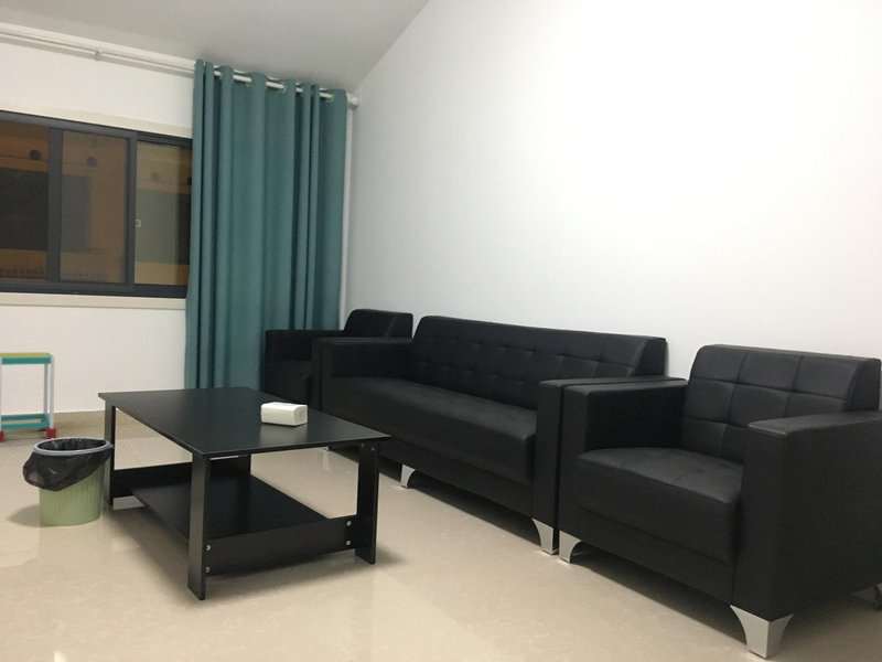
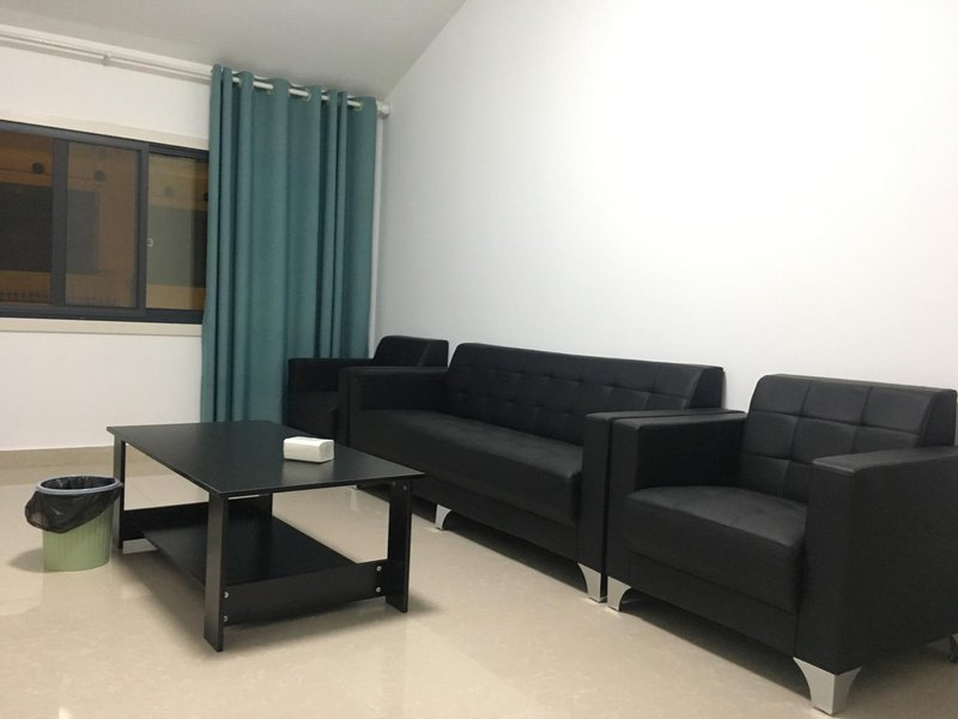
- side table (23, 415)
